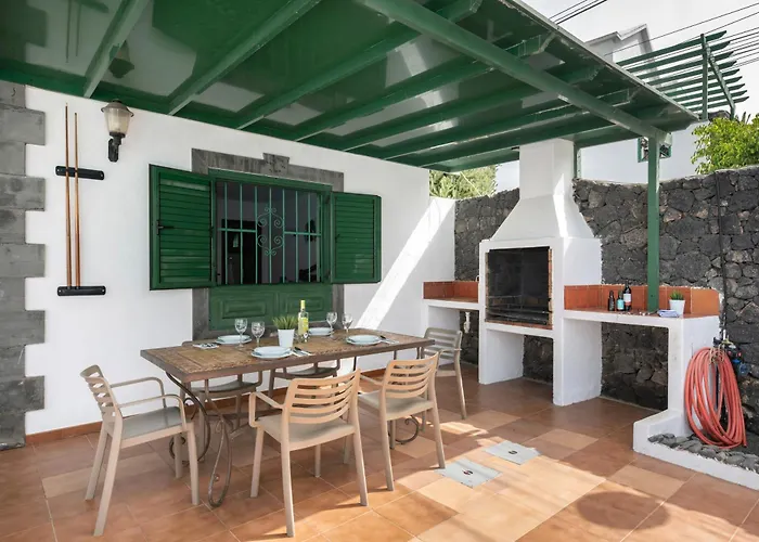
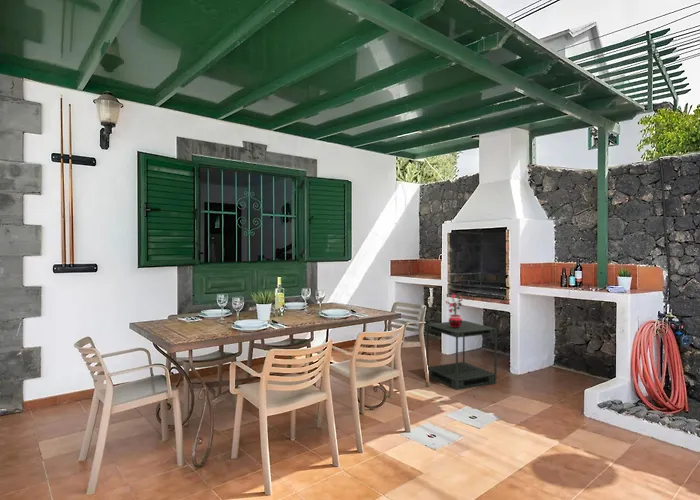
+ side table (463, 352)
+ potted plant (455, 310)
